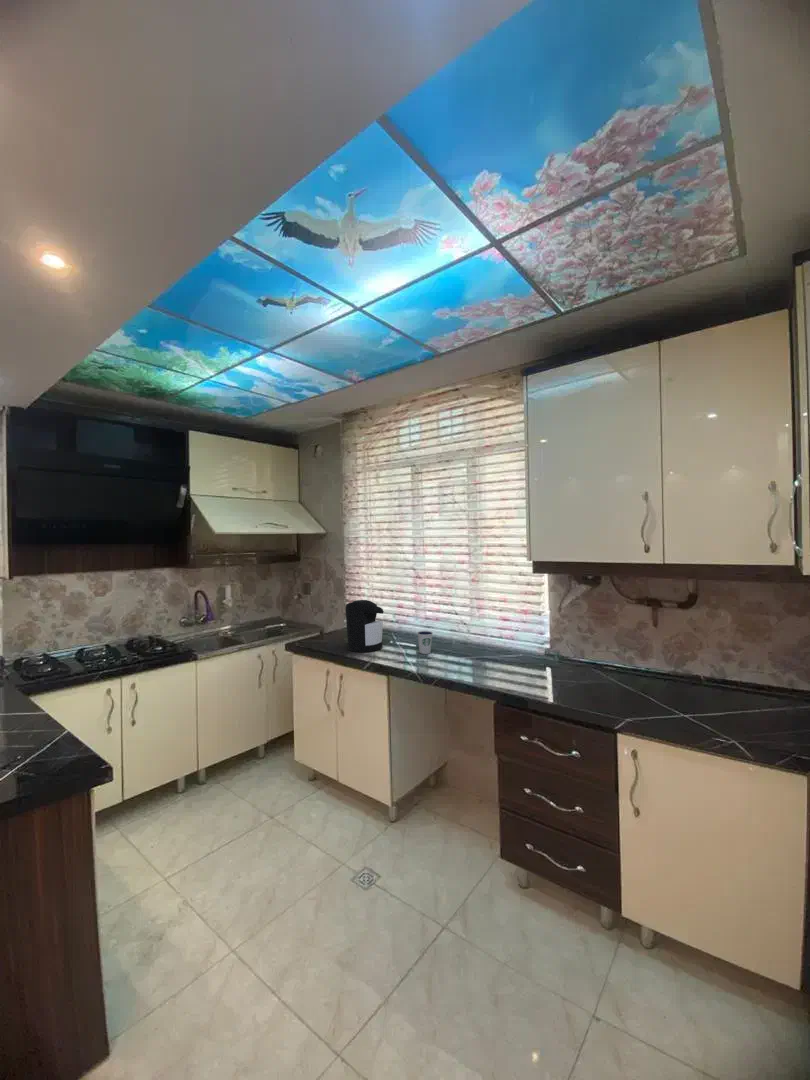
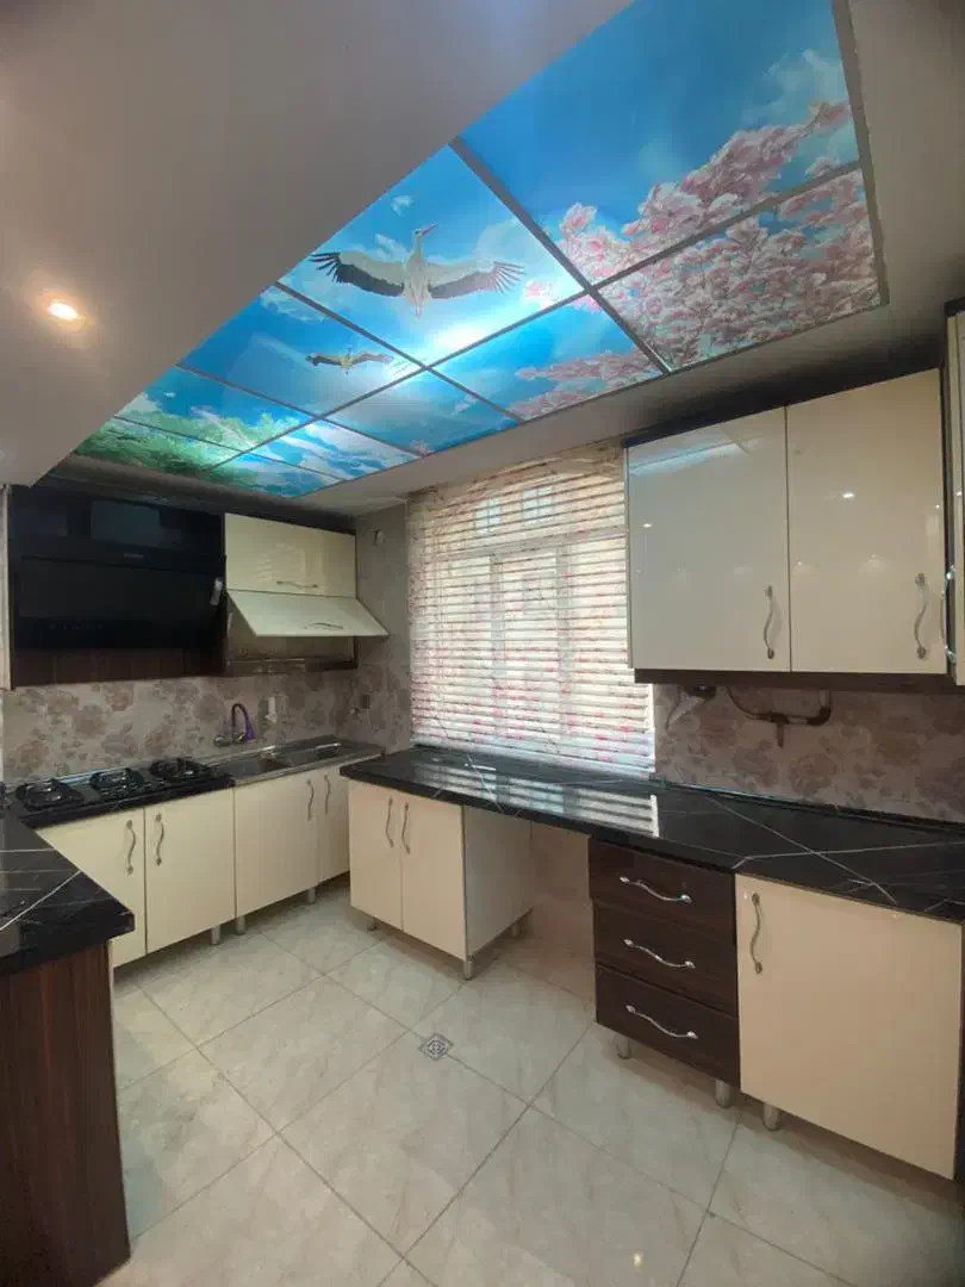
- coffee maker (365, 623)
- dixie cup (425, 642)
